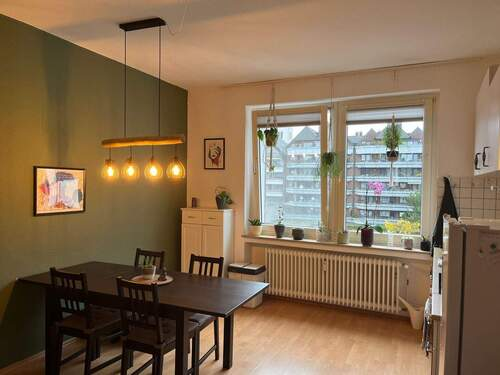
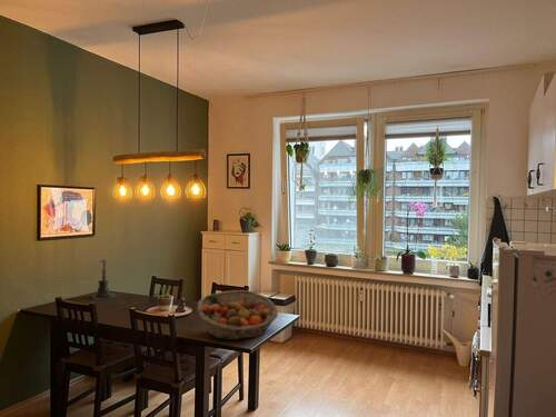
+ candle holder (103, 275)
+ fruit basket (237, 314)
